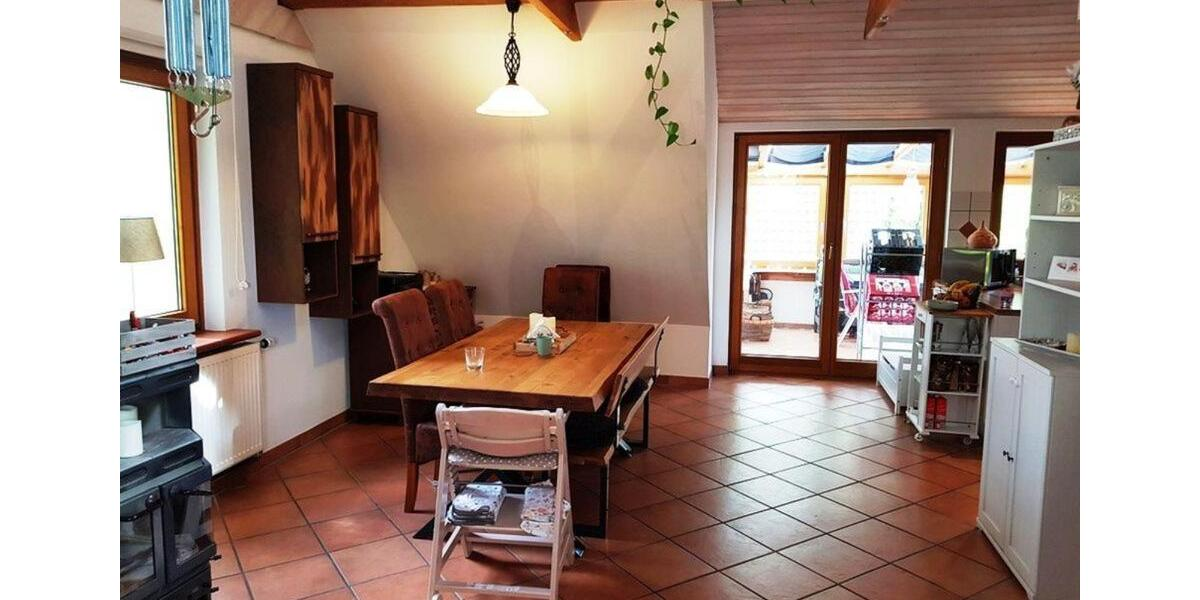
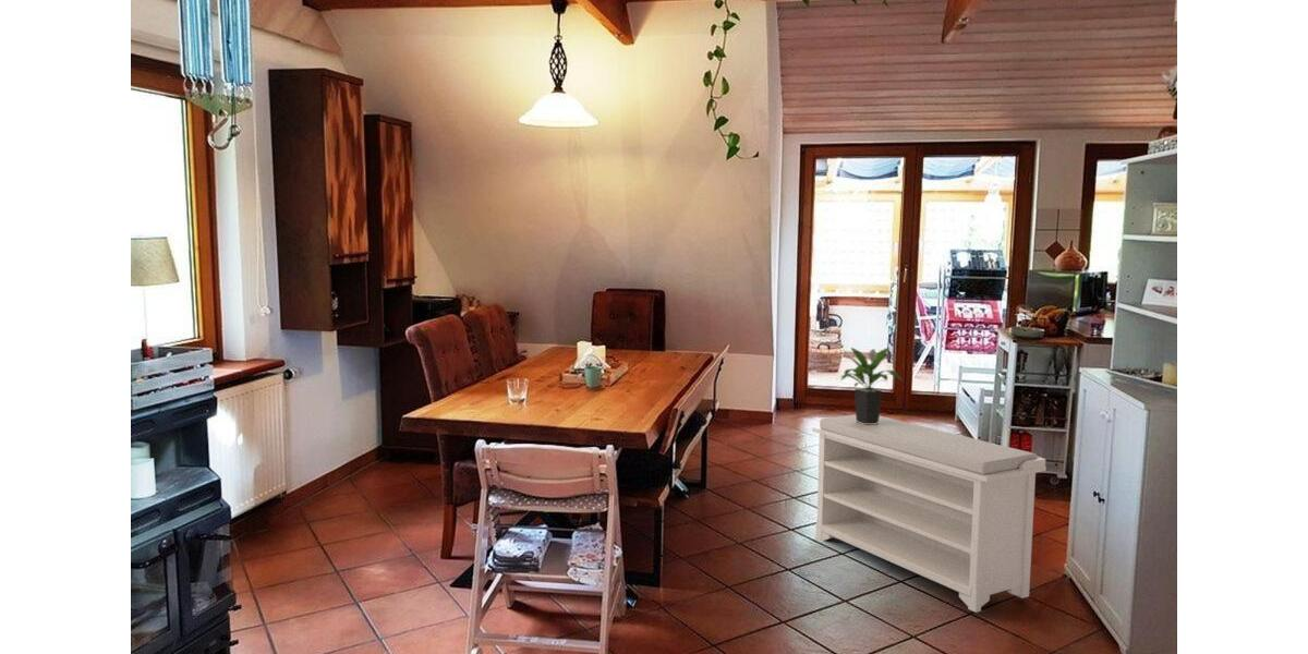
+ bench (916, 500)
+ potted plant (869, 385)
